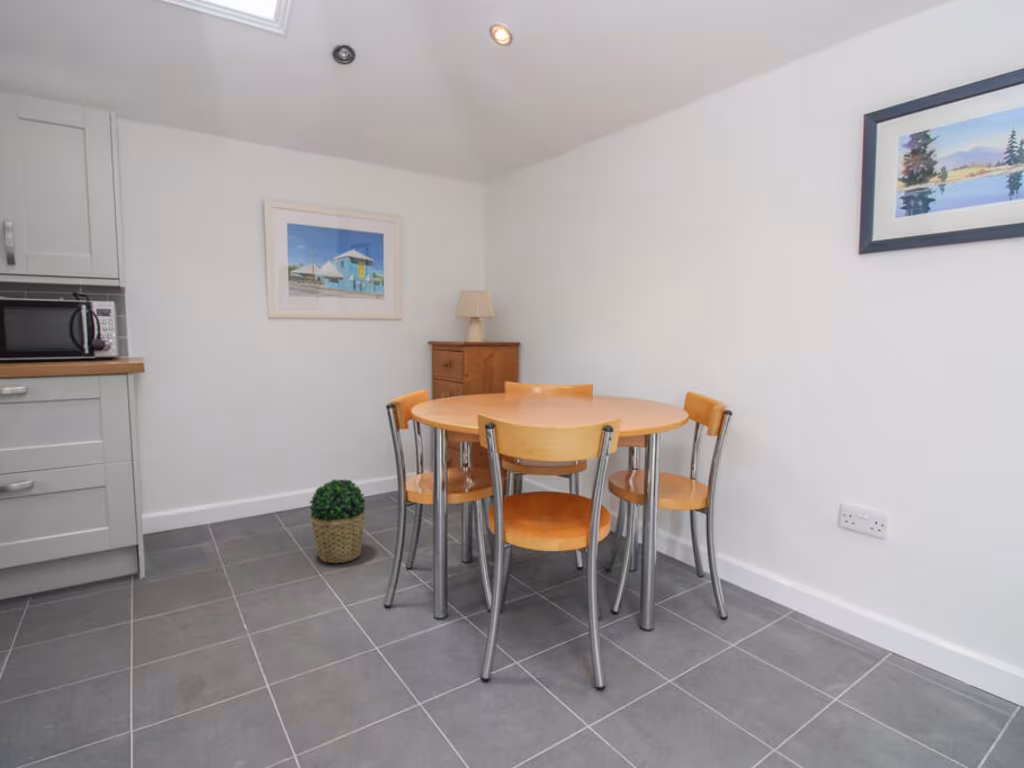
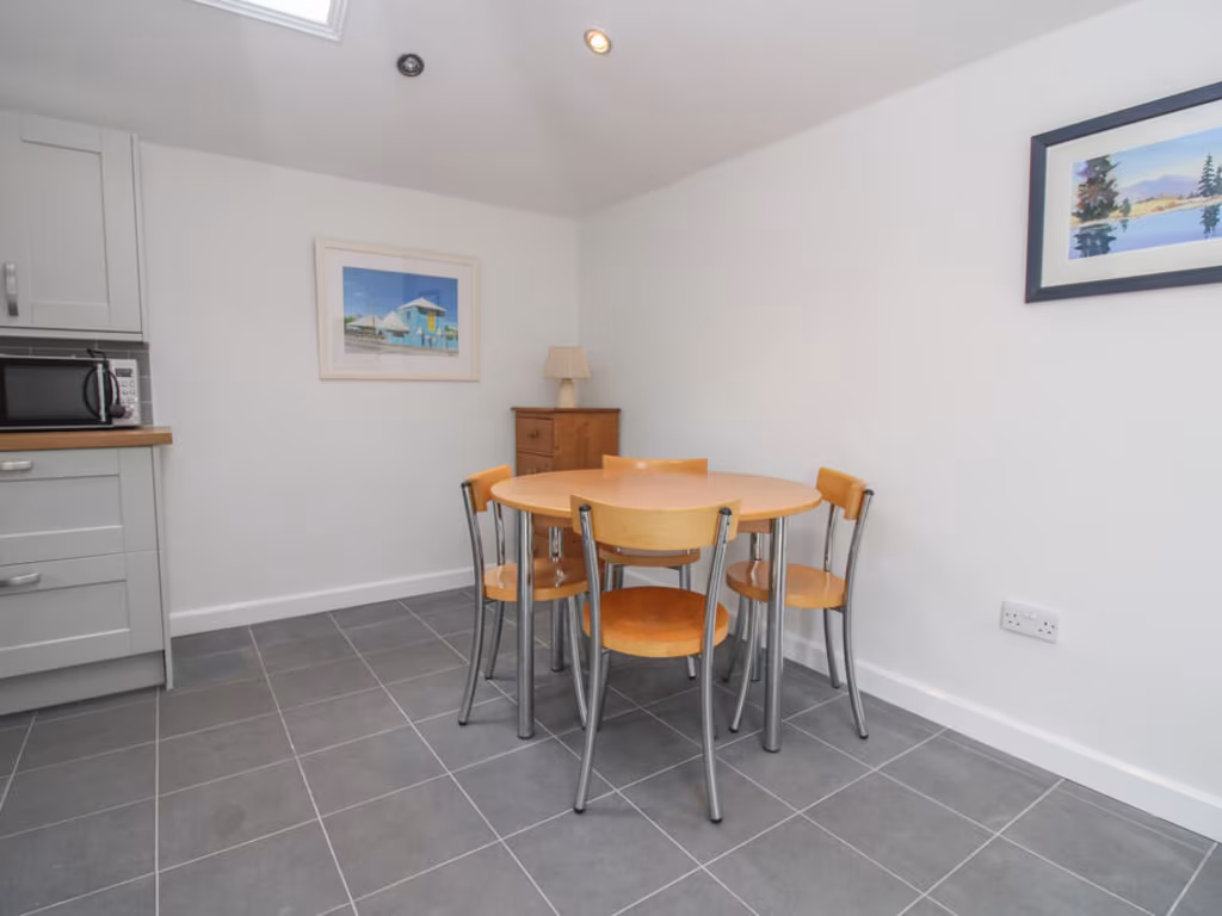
- potted plant (338, 518)
